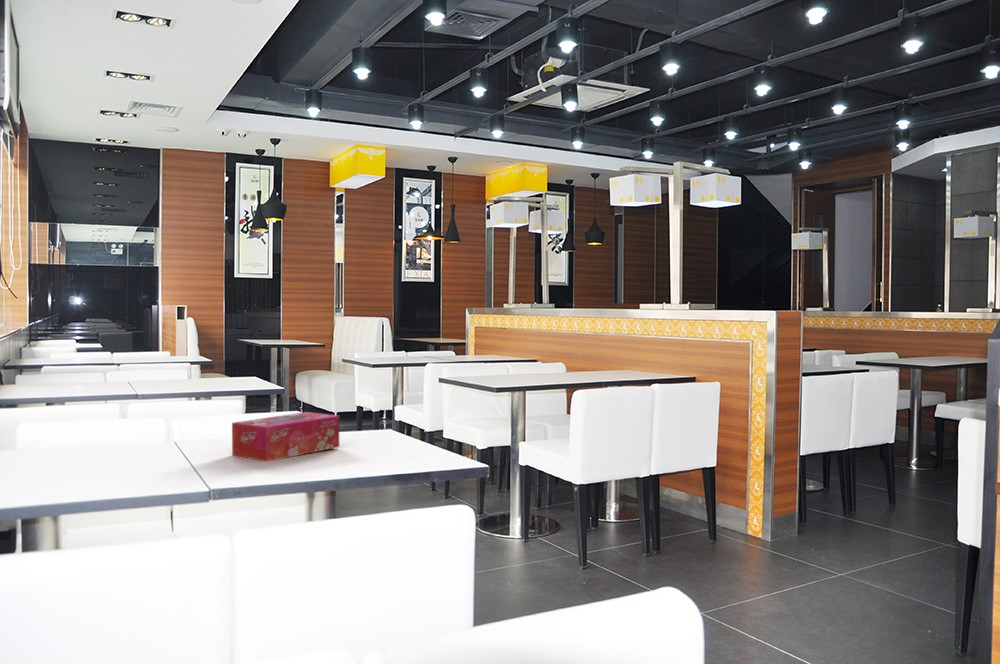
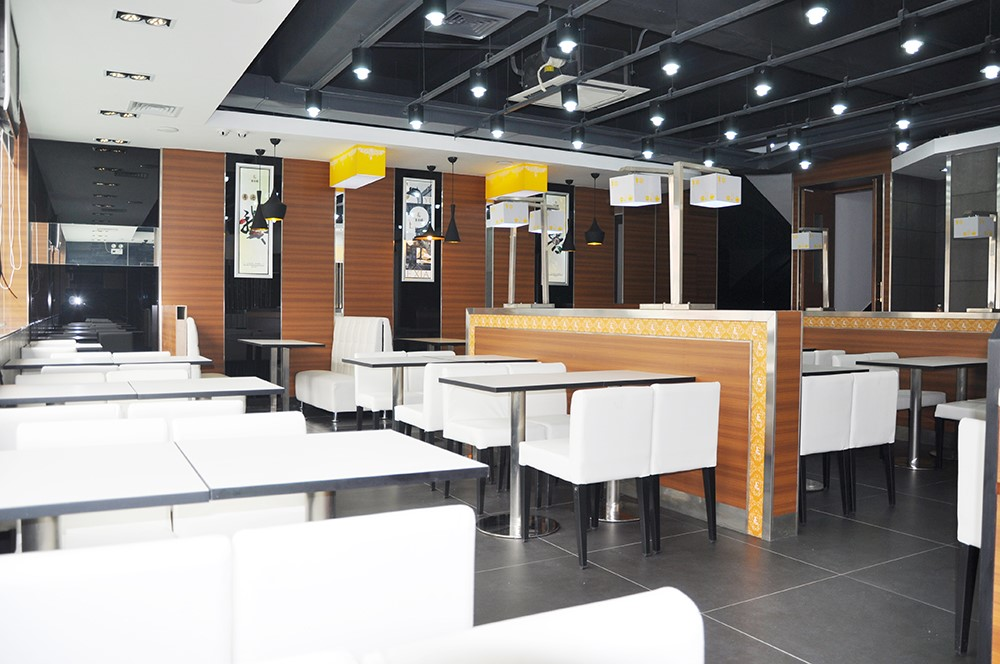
- tissue box (287, 435)
